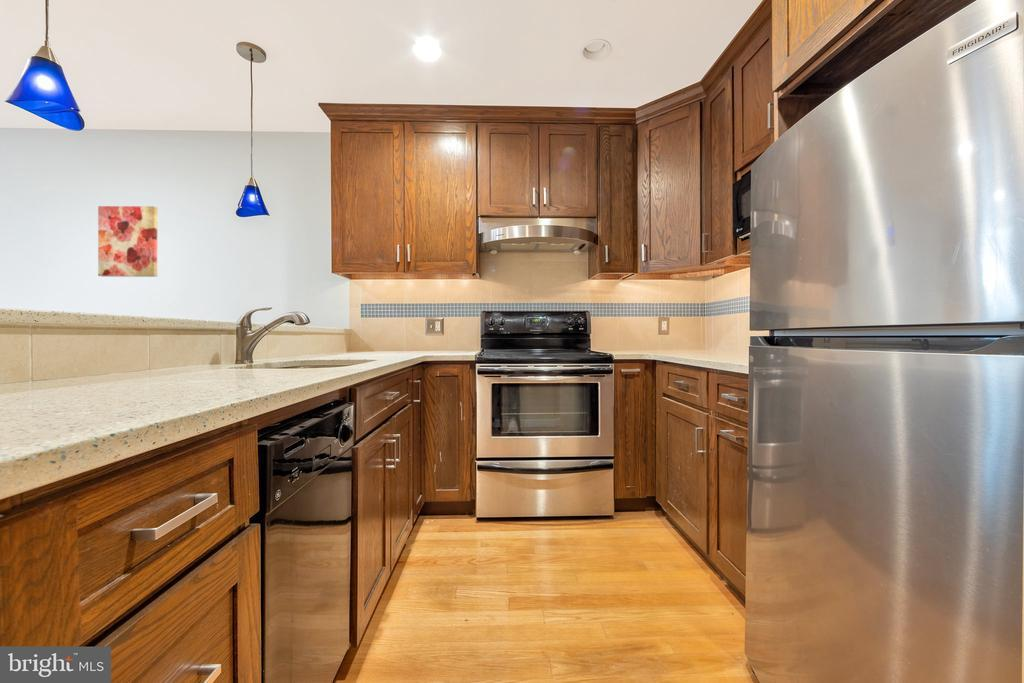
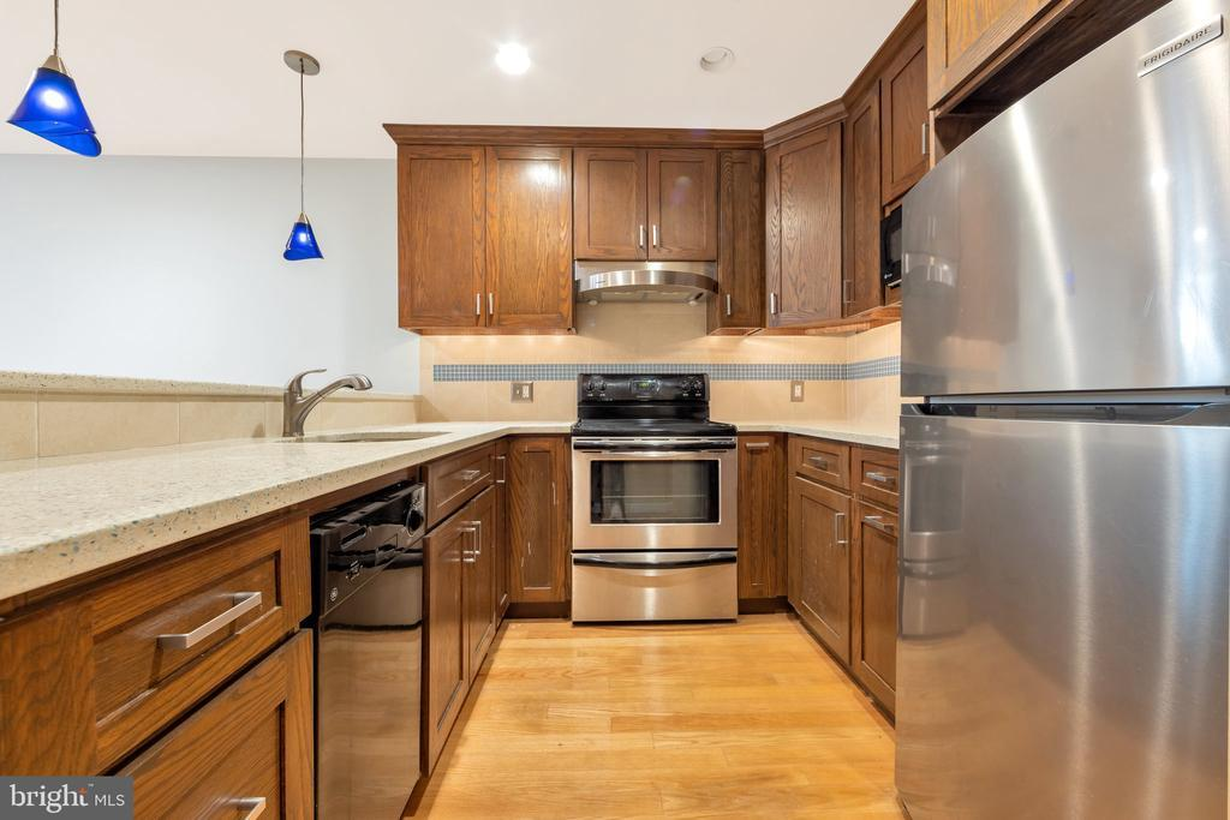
- wall art (127, 241)
